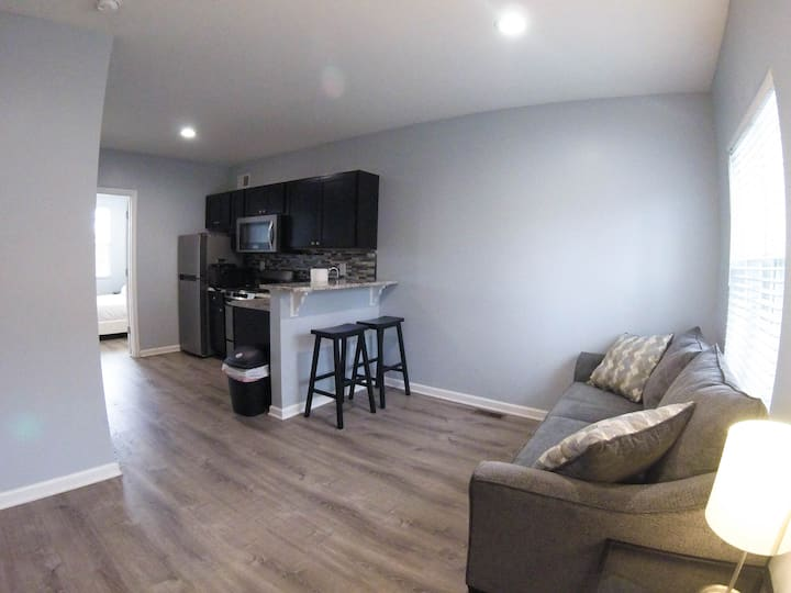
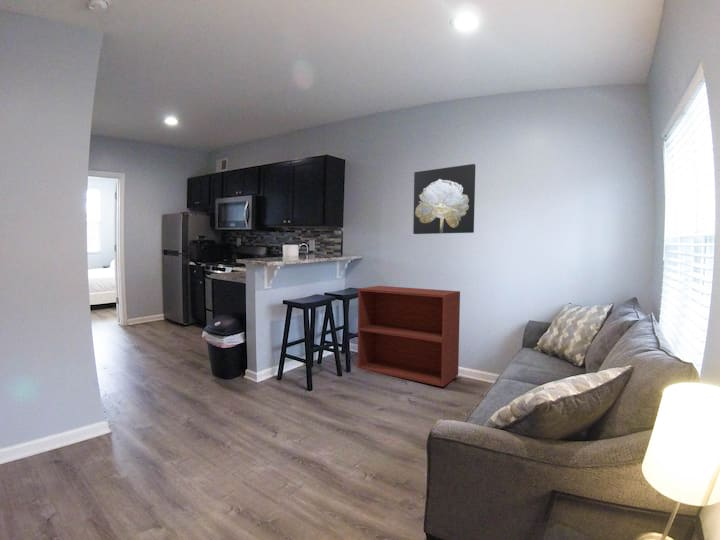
+ tv stand (407, 330)
+ wall art (442, 201)
